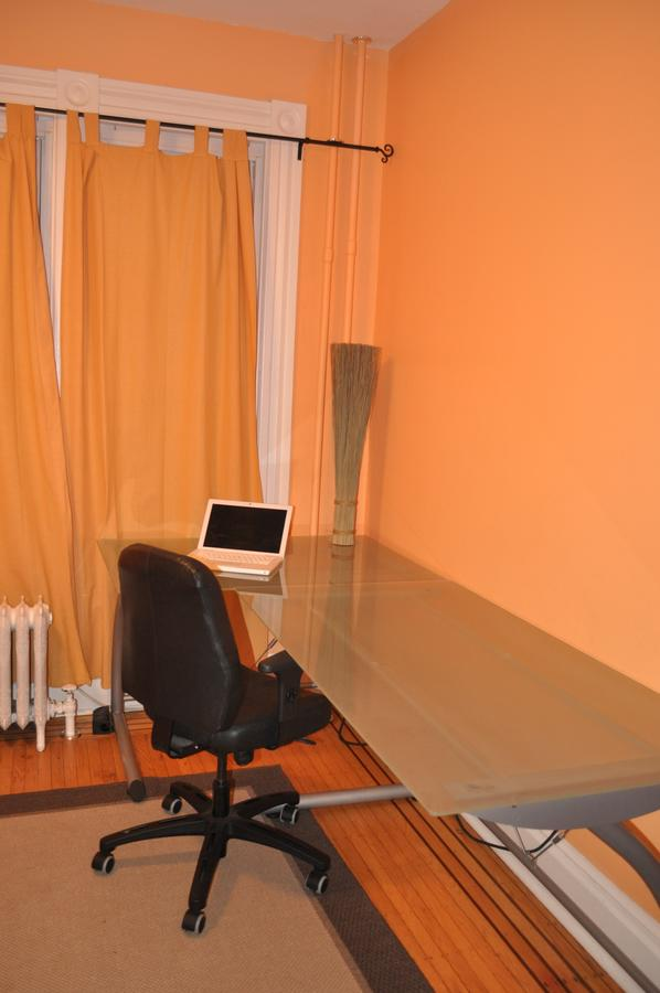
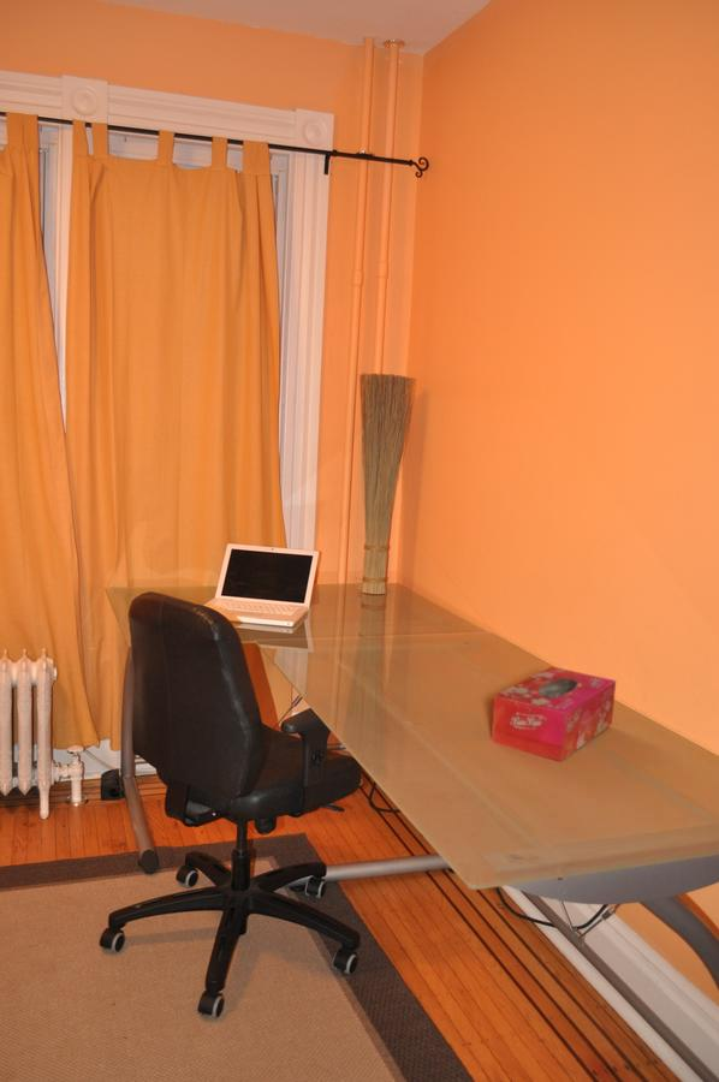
+ tissue box (555, 709)
